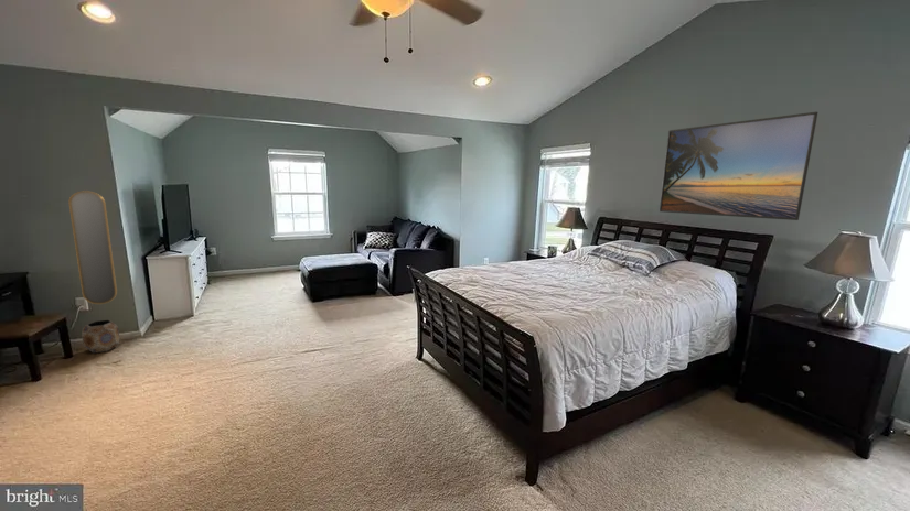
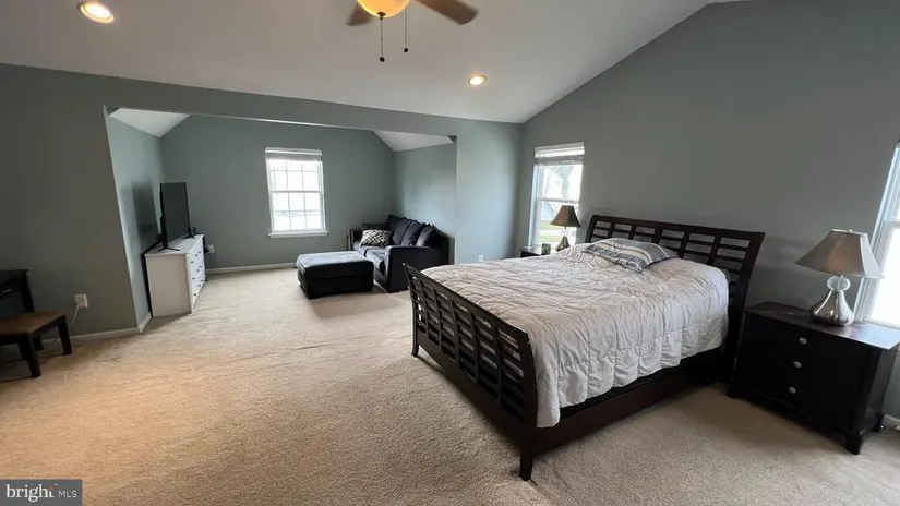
- home mirror (94, 248)
- planter (100, 336)
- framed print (725, 170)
